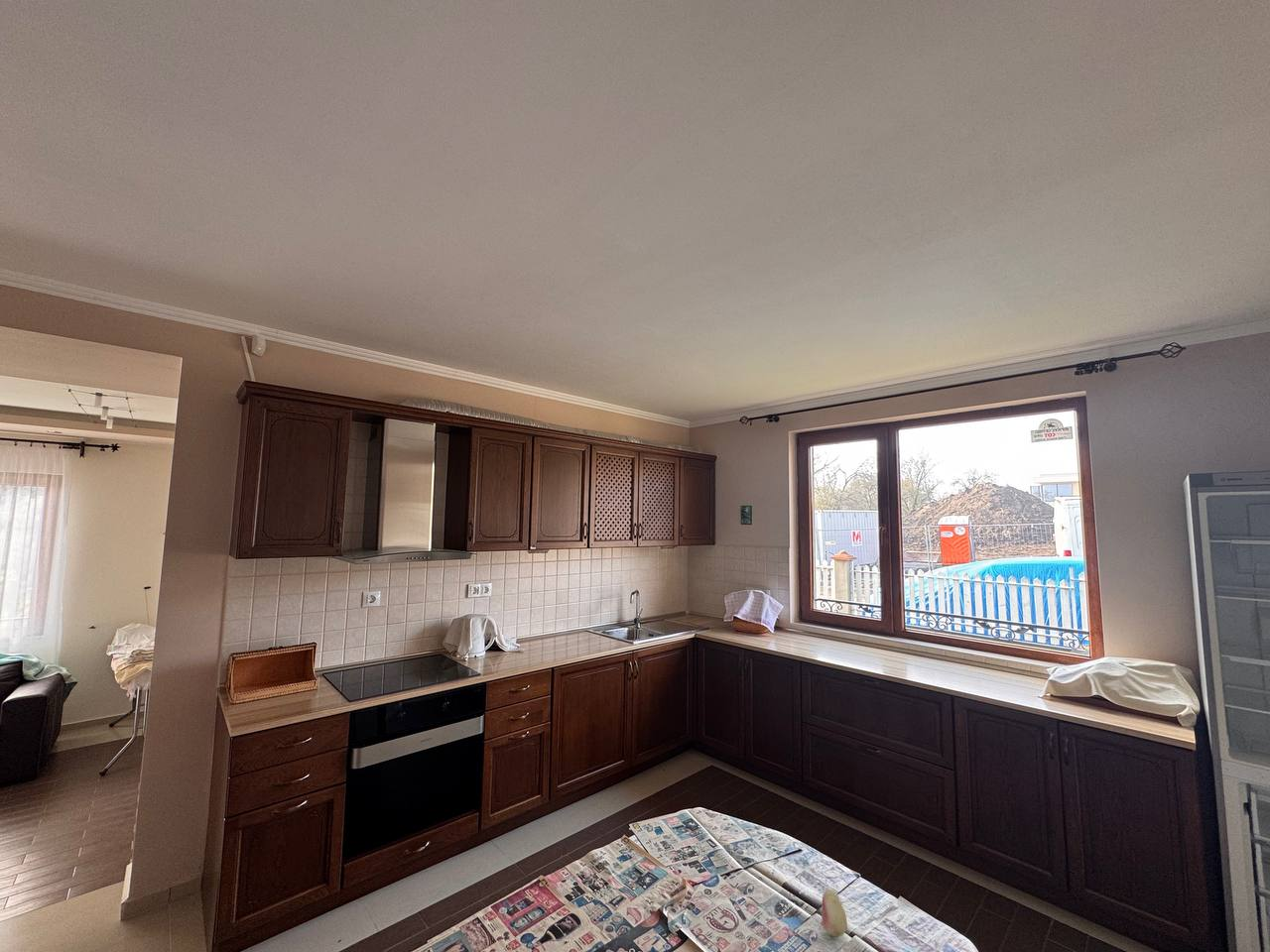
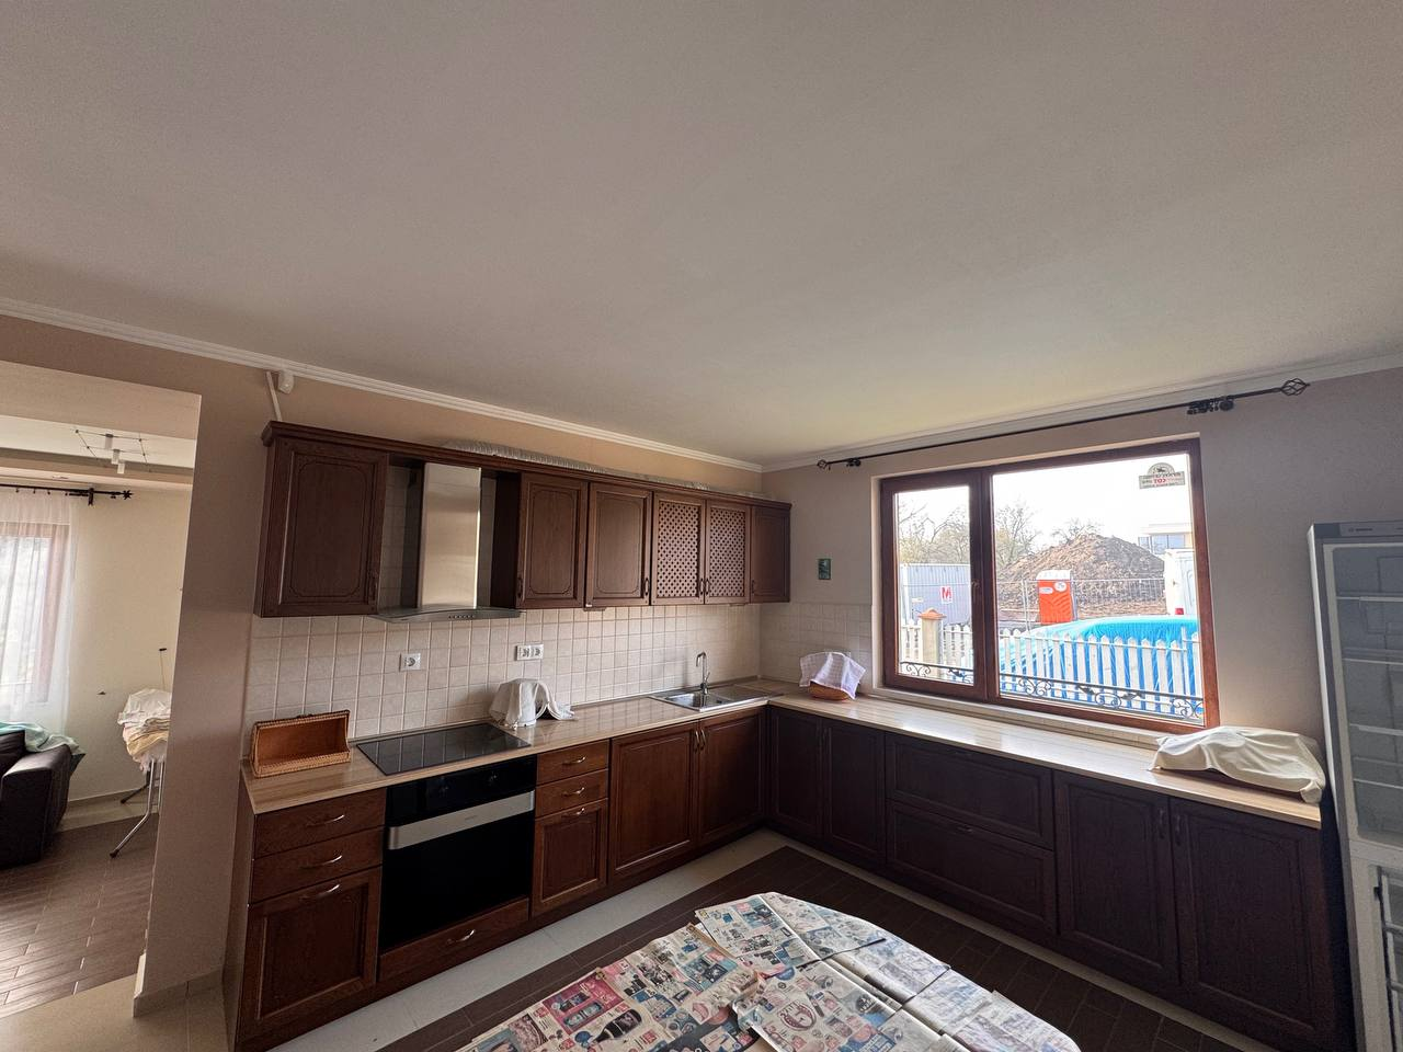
- fruit (832, 913)
